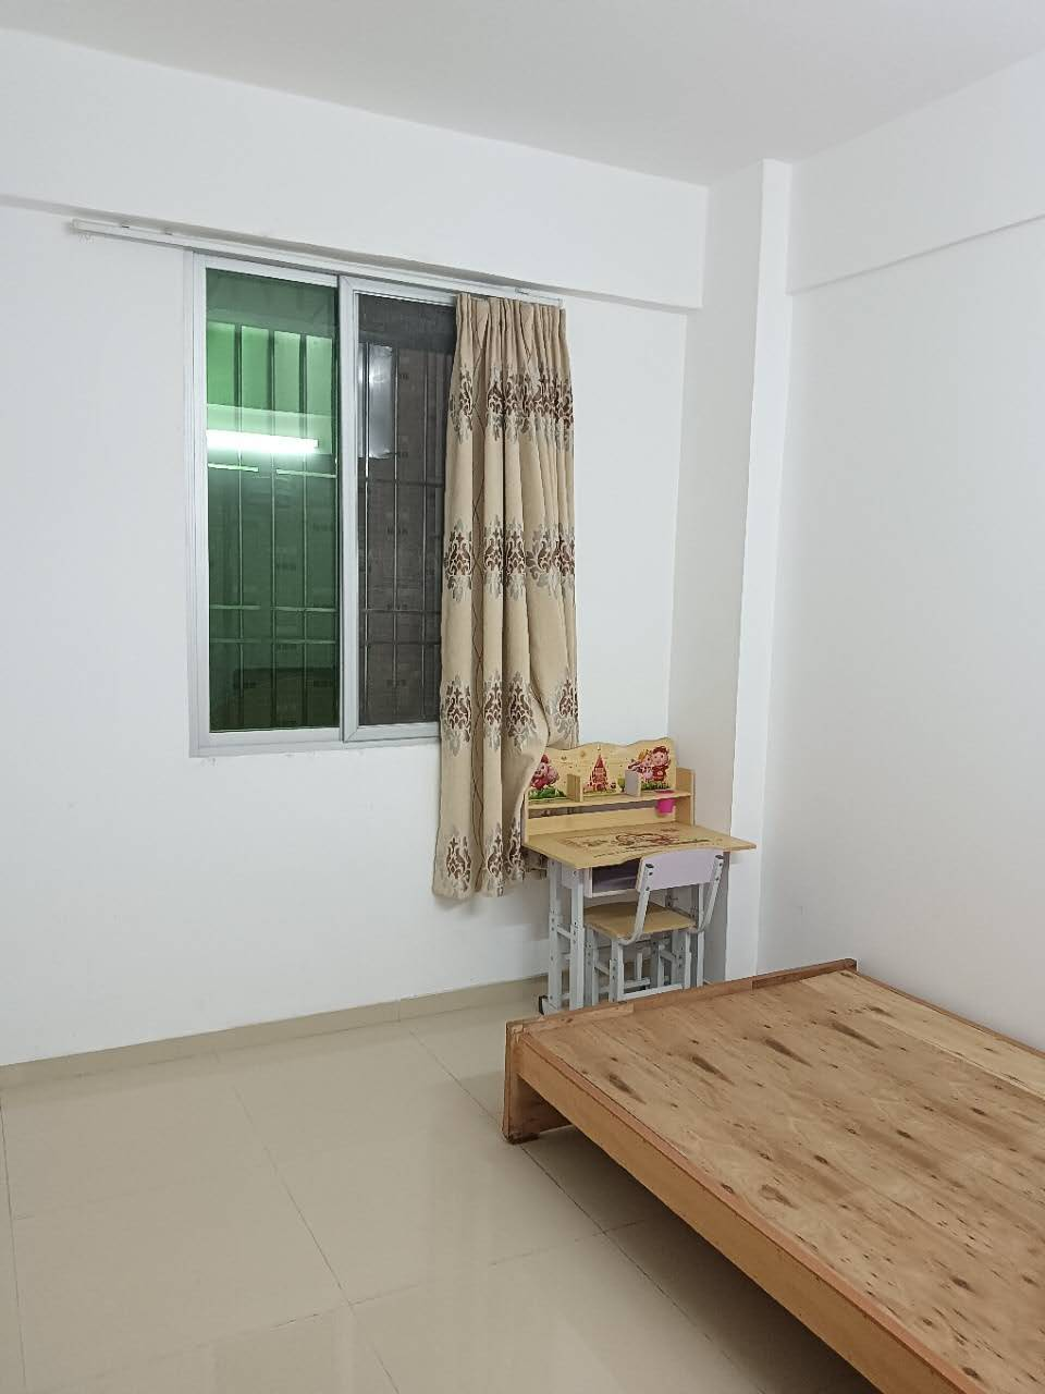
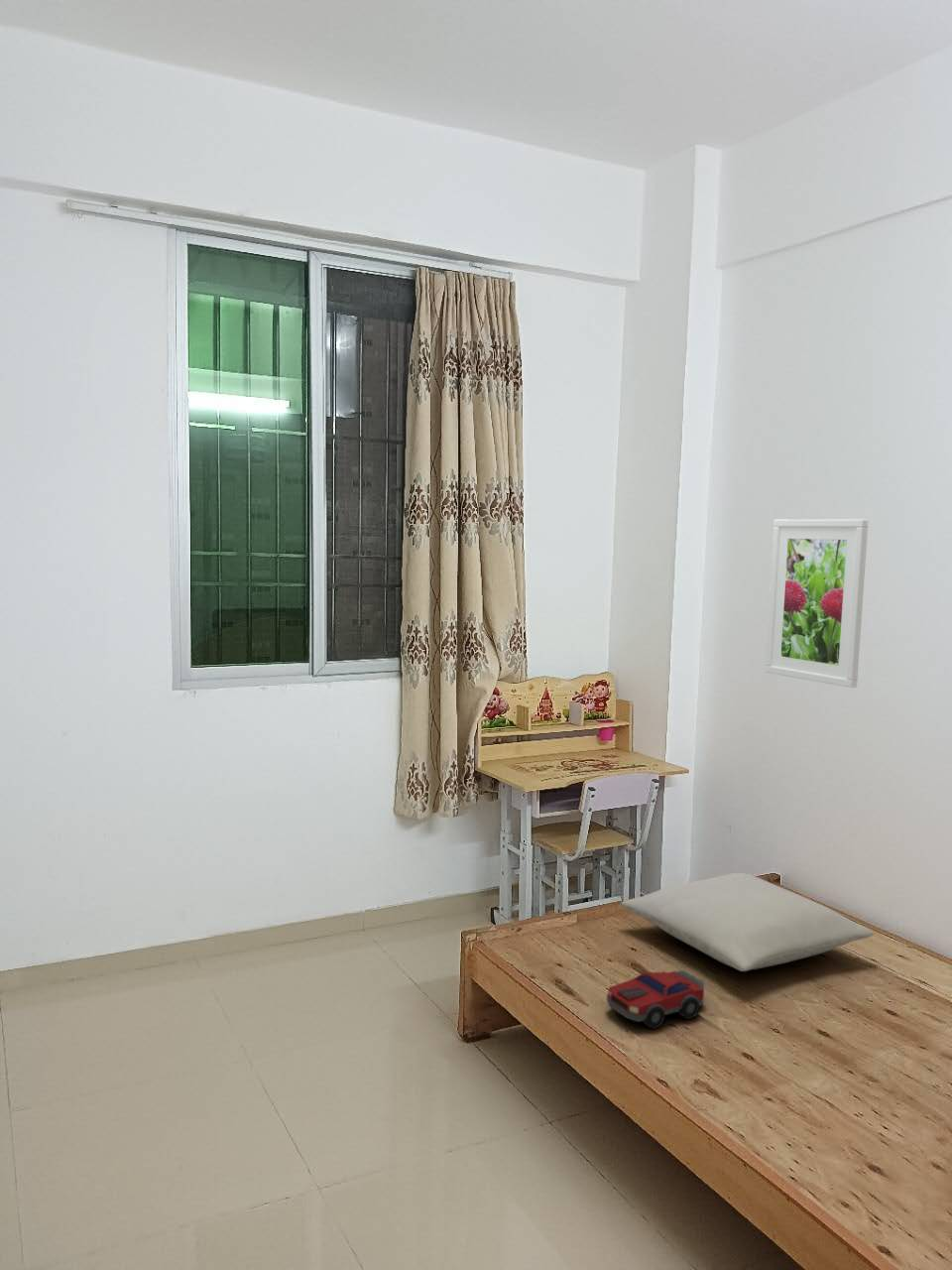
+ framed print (813, 599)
+ toy car (656, 994)
+ pillow (743, 918)
